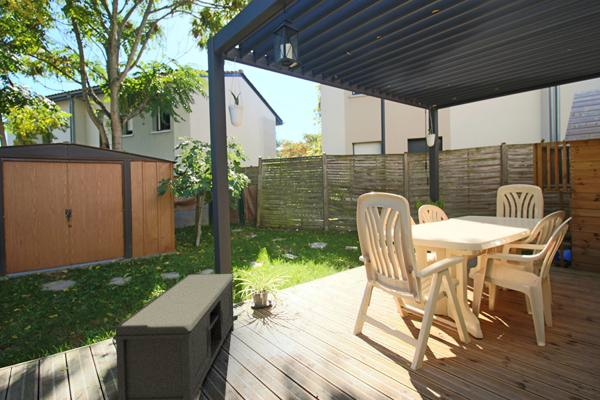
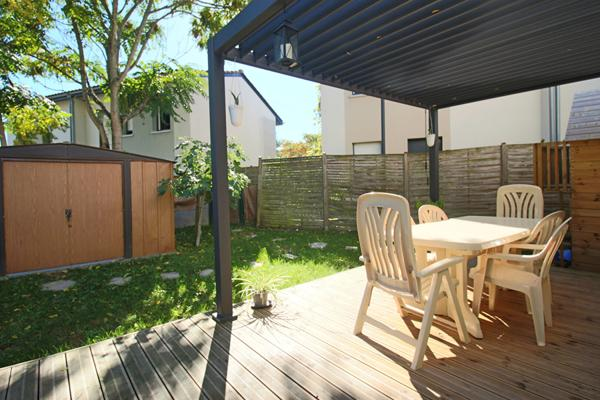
- bench (189, 328)
